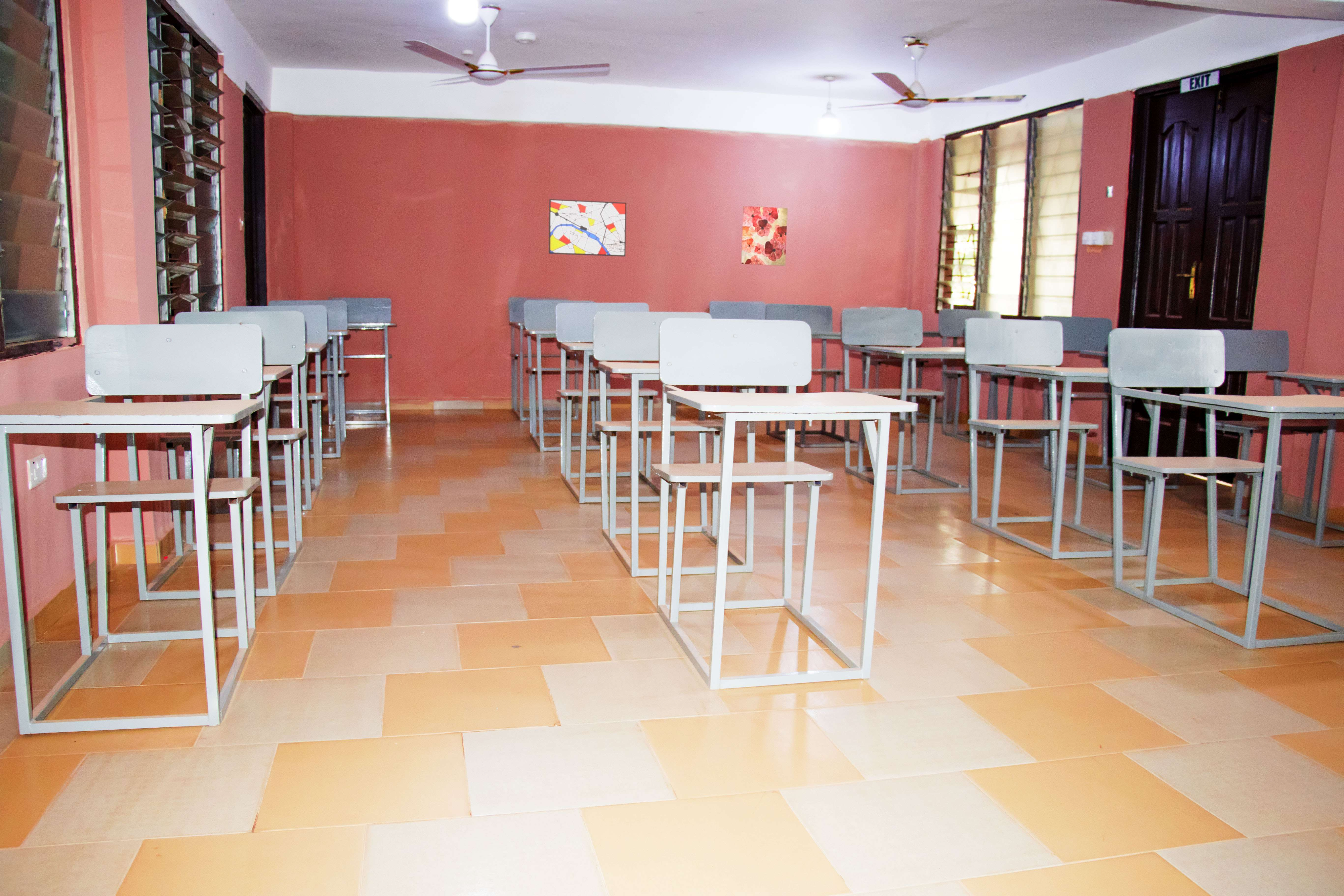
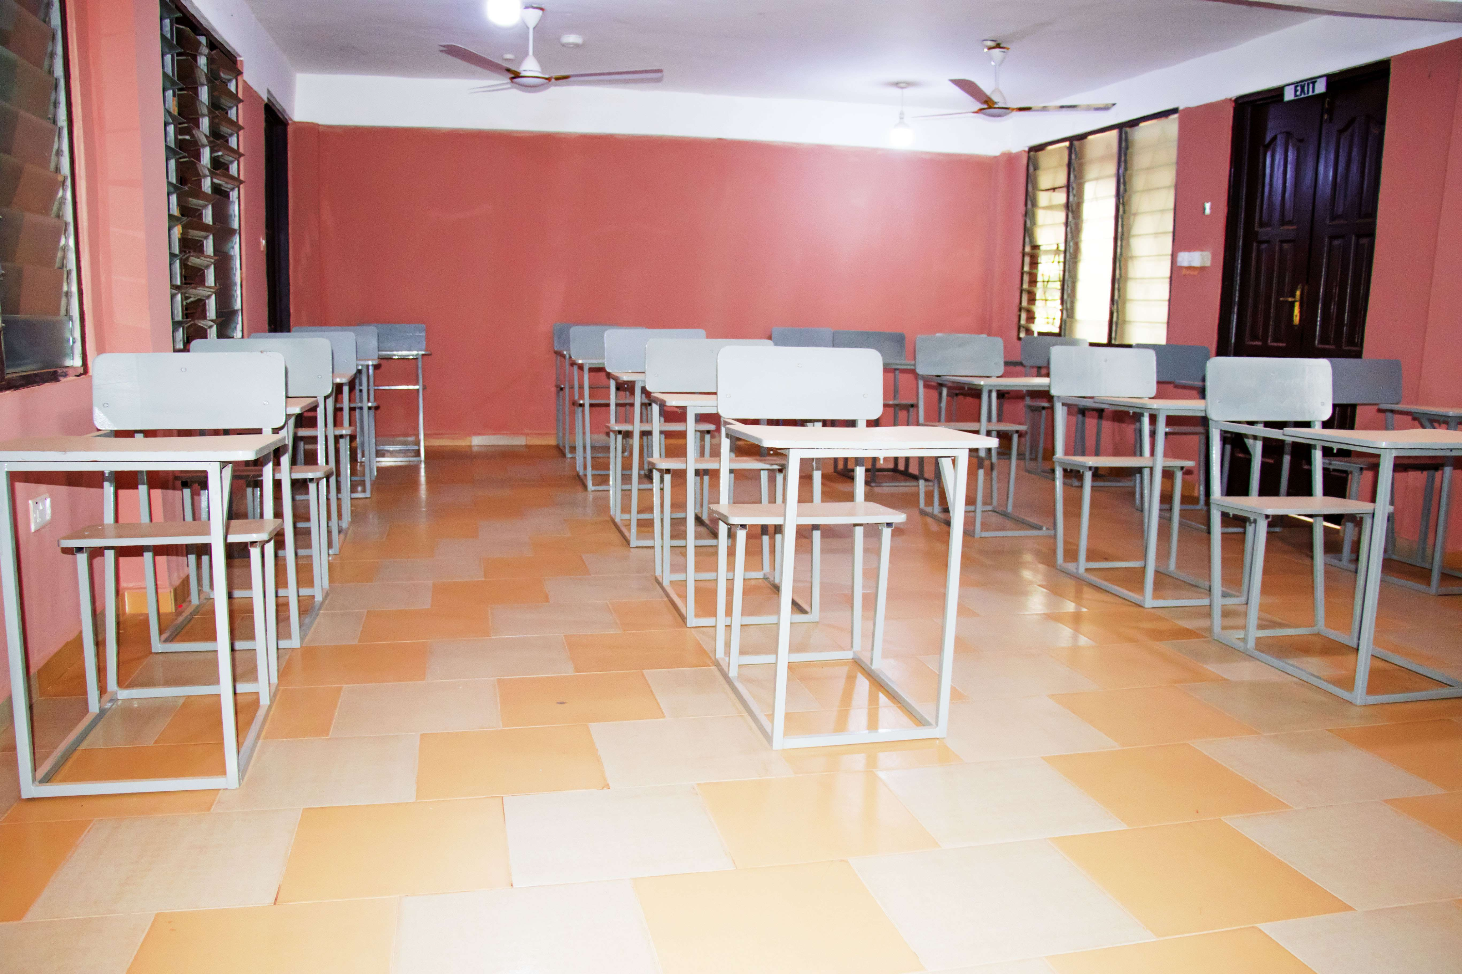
- wall art (764, 236)
- wall art (588, 228)
